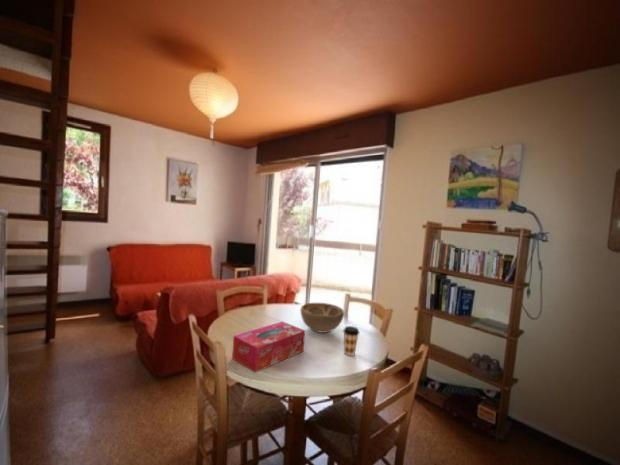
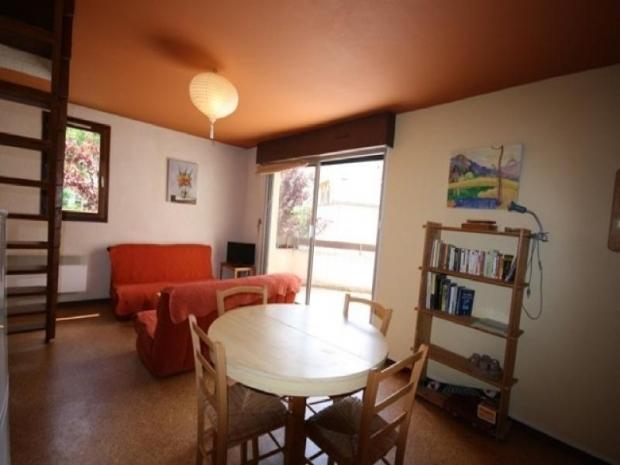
- decorative bowl (321, 319)
- coffee cup (350, 341)
- tissue box (270, 343)
